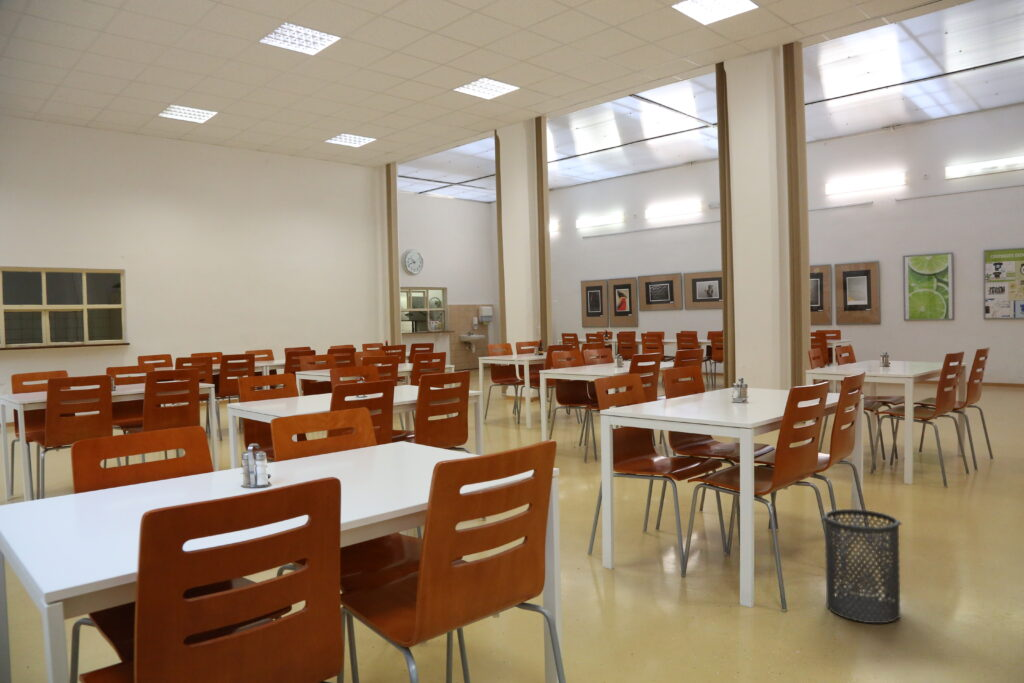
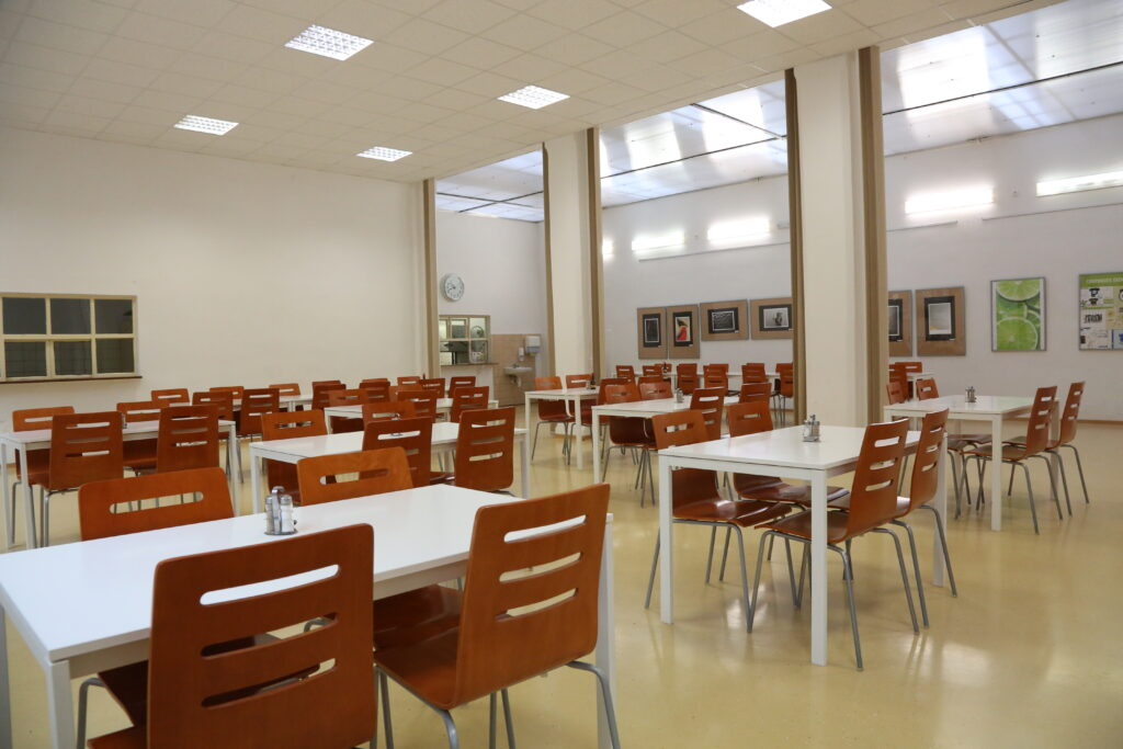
- trash can (861, 563)
